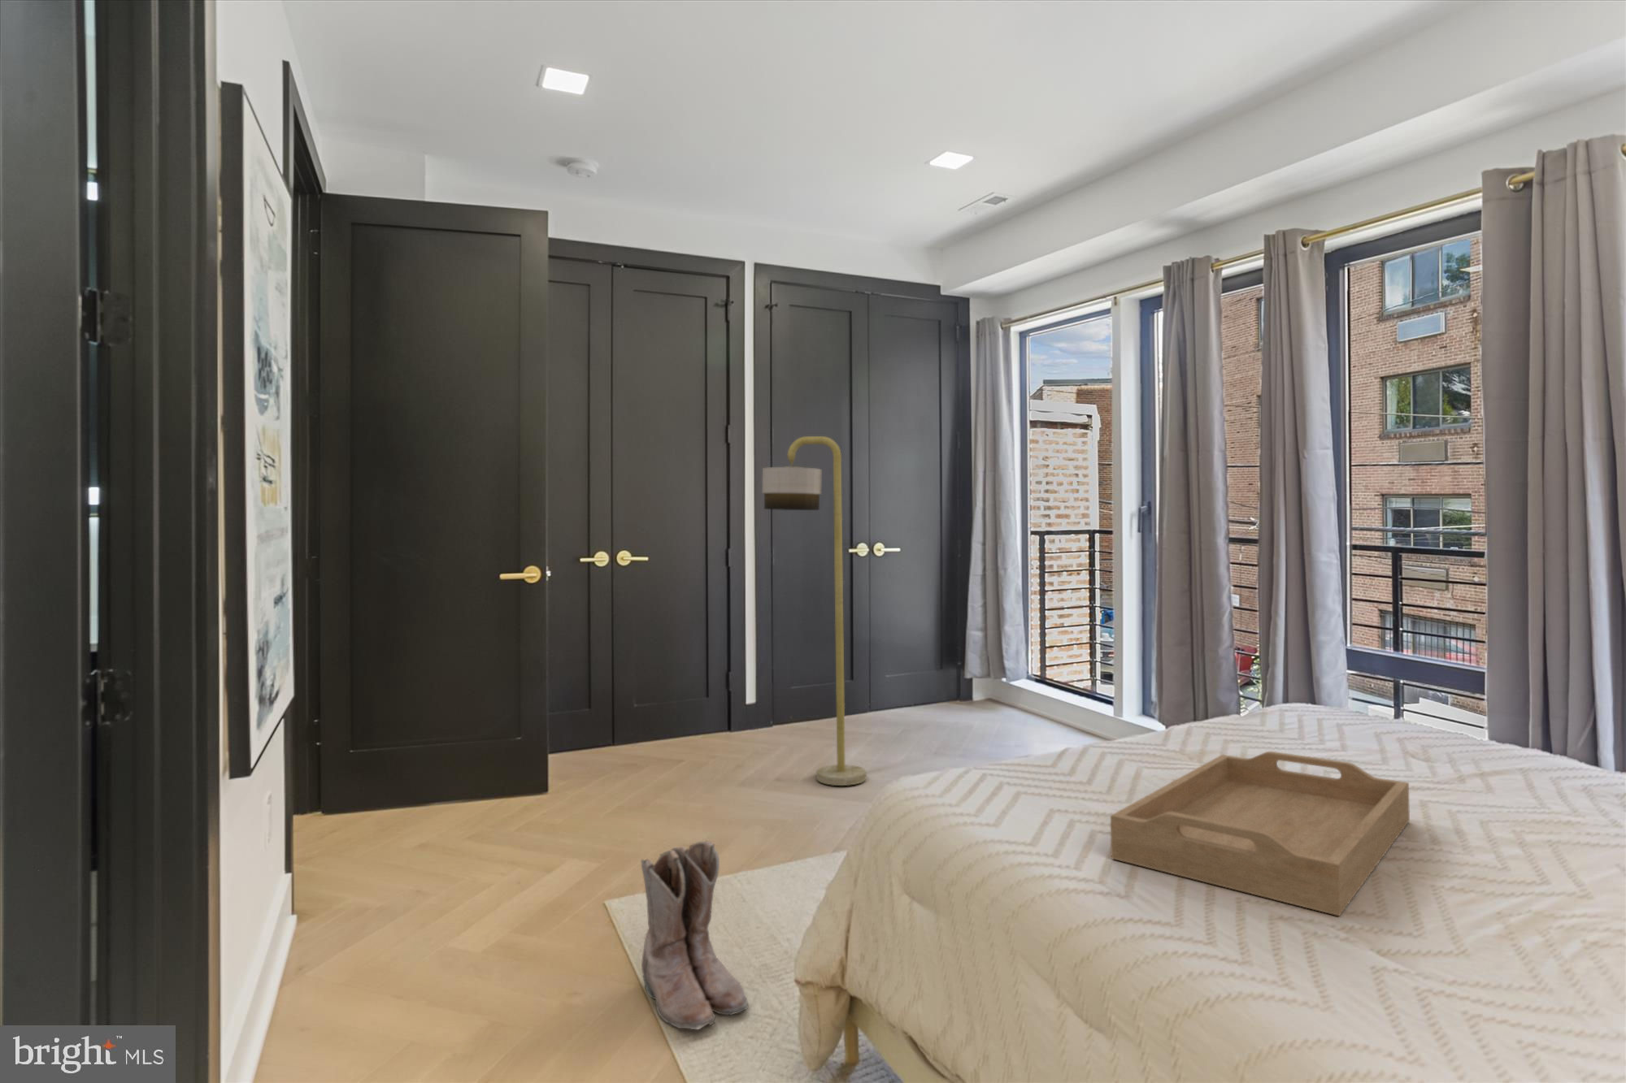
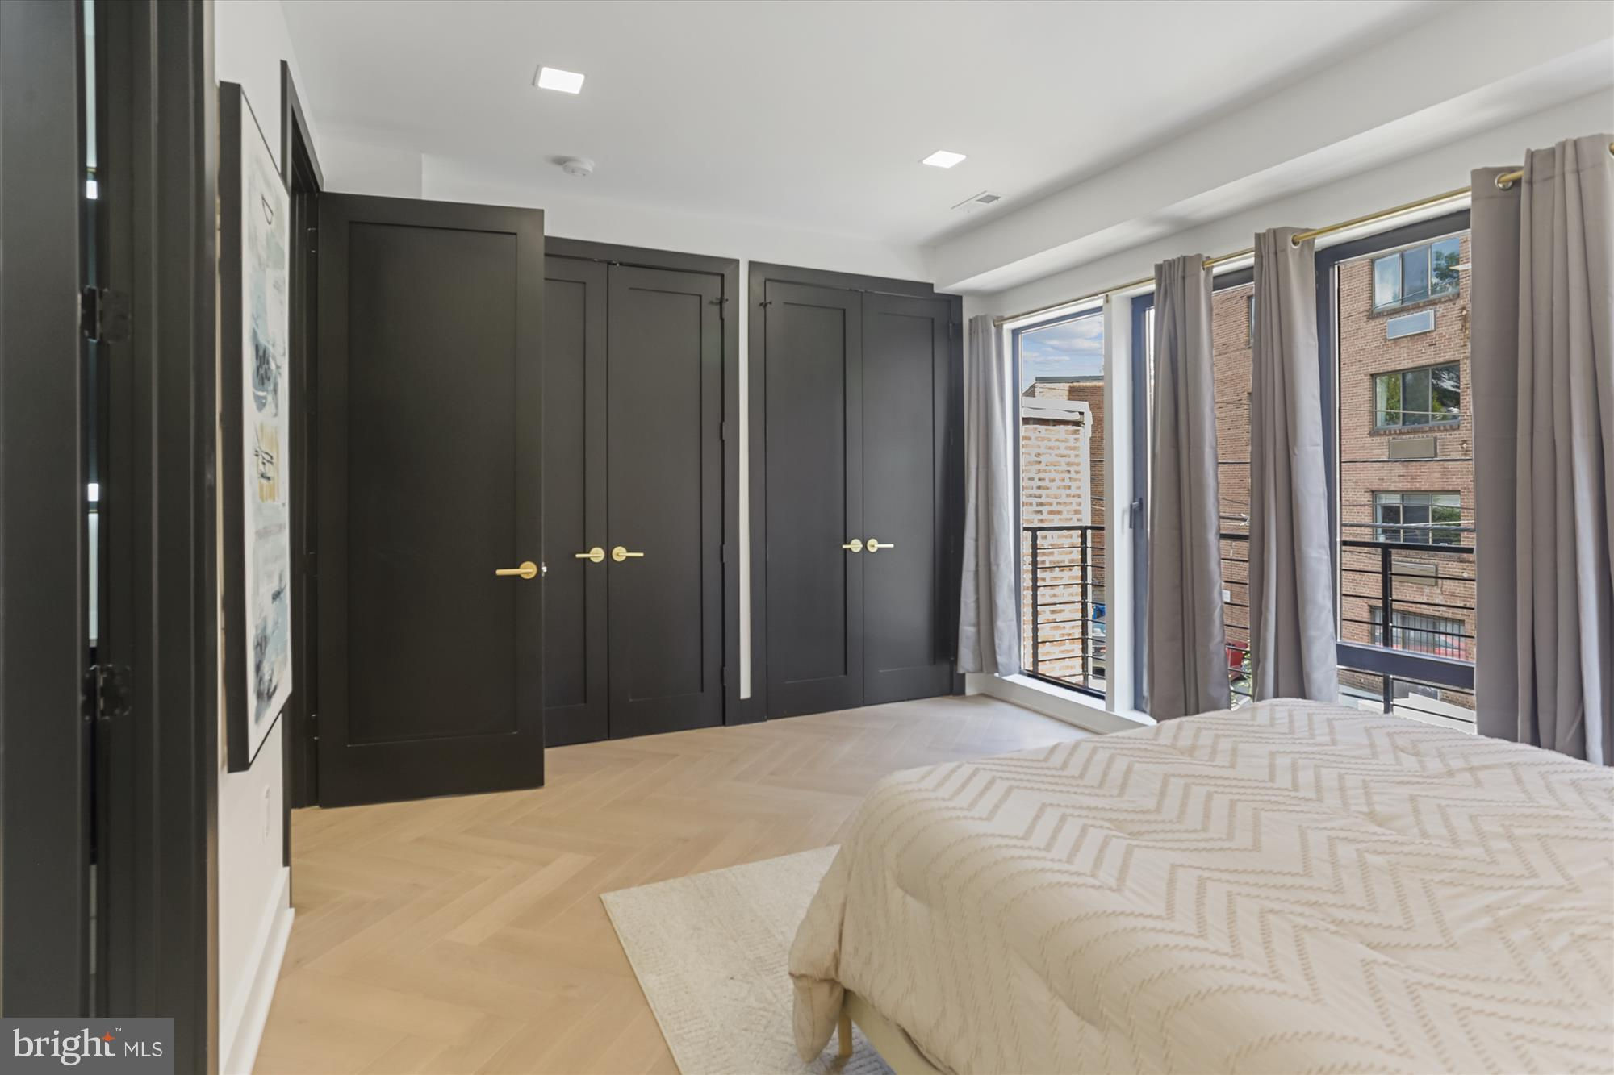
- boots (693, 925)
- serving tray (1268, 811)
- floor lamp (835, 607)
